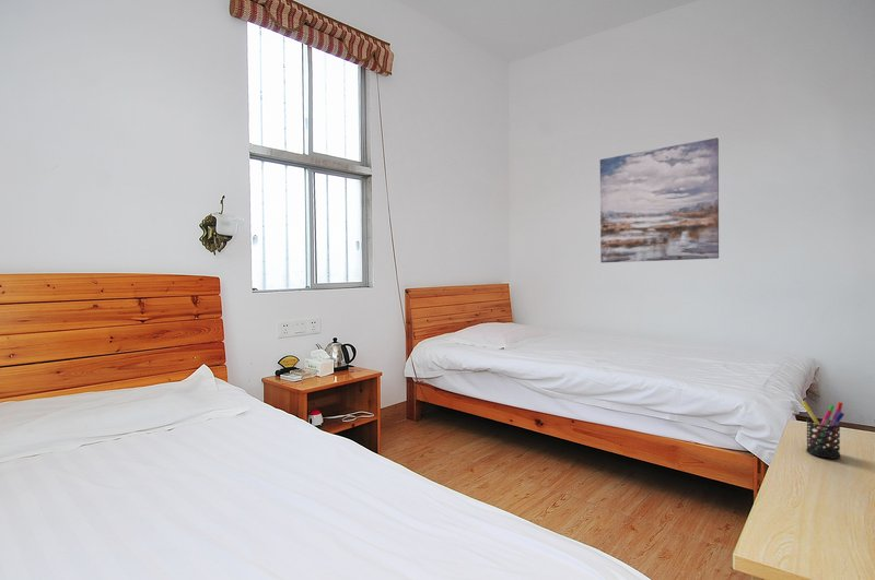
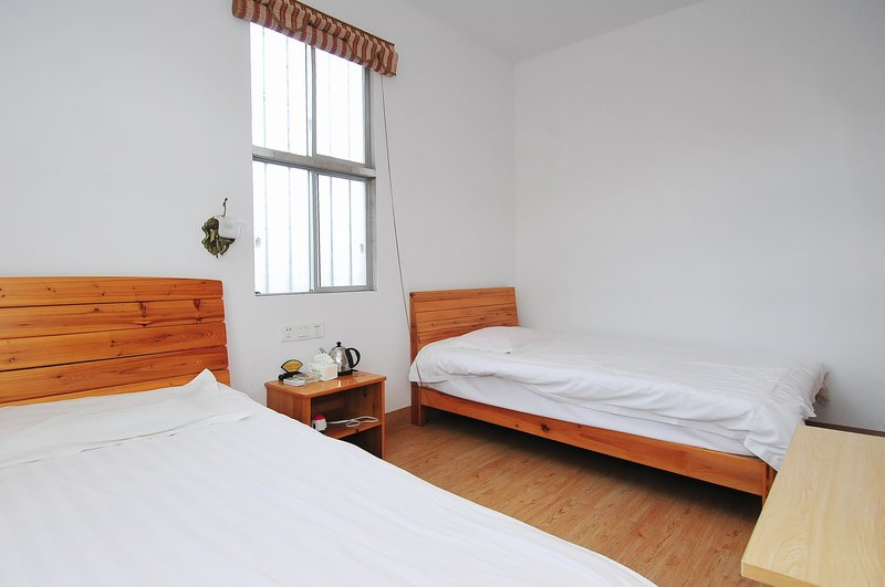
- wall art (654, 205)
- pen holder (826, 426)
